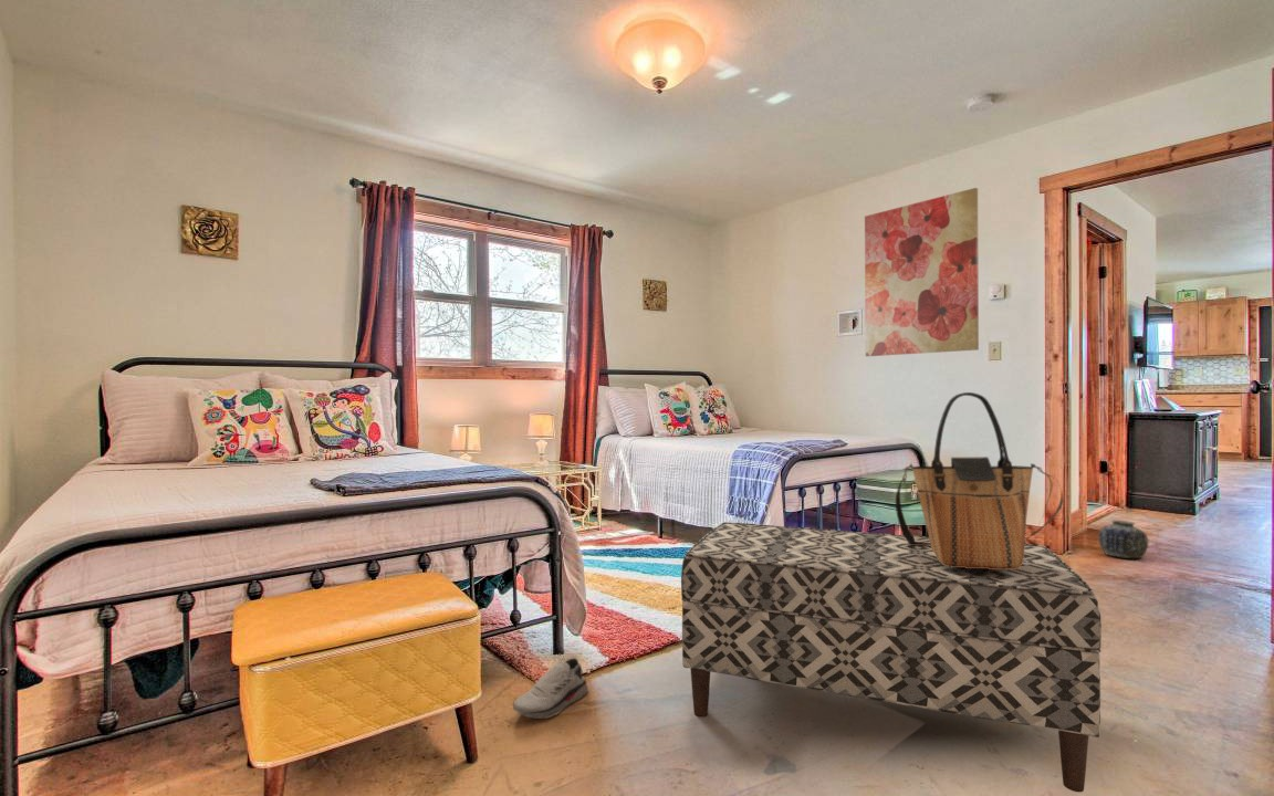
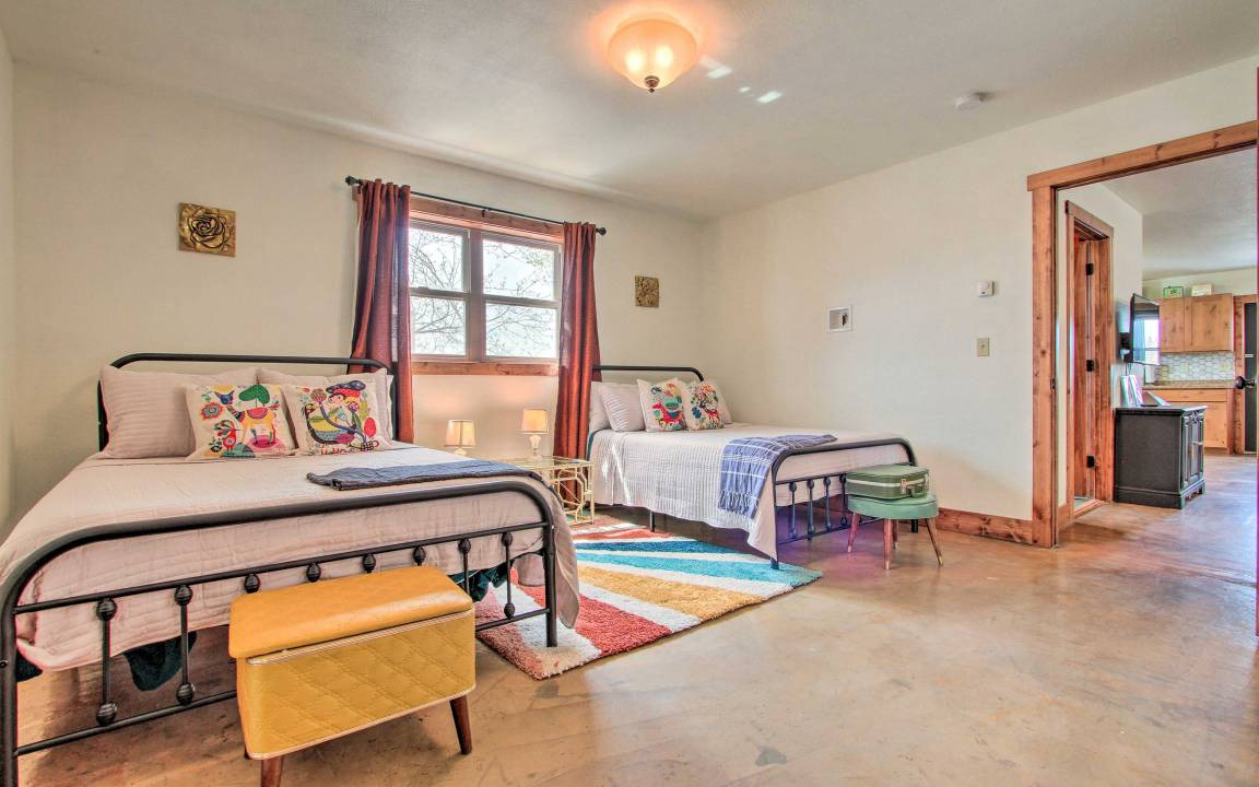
- wall art (917, 277)
- vase (1122, 538)
- shoe (553, 685)
- tote bag (977, 478)
- bench (868, 630)
